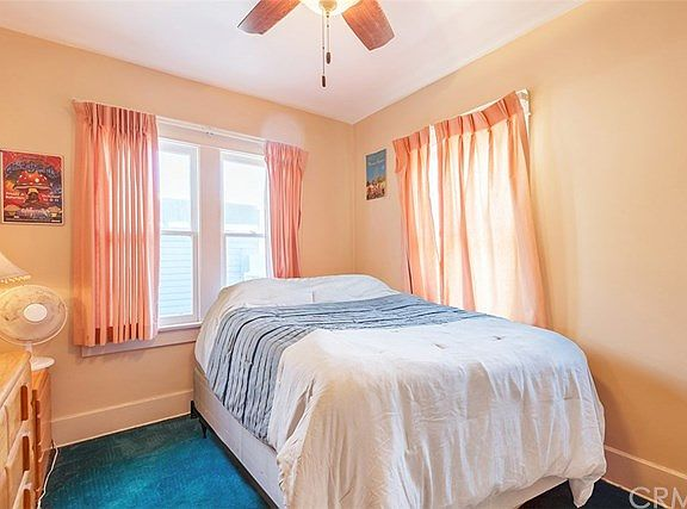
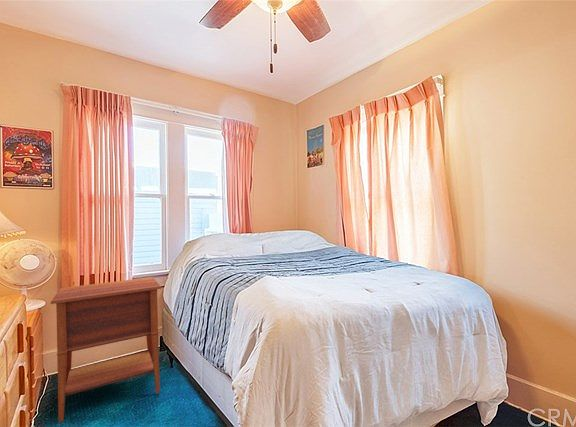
+ nightstand (111, 339)
